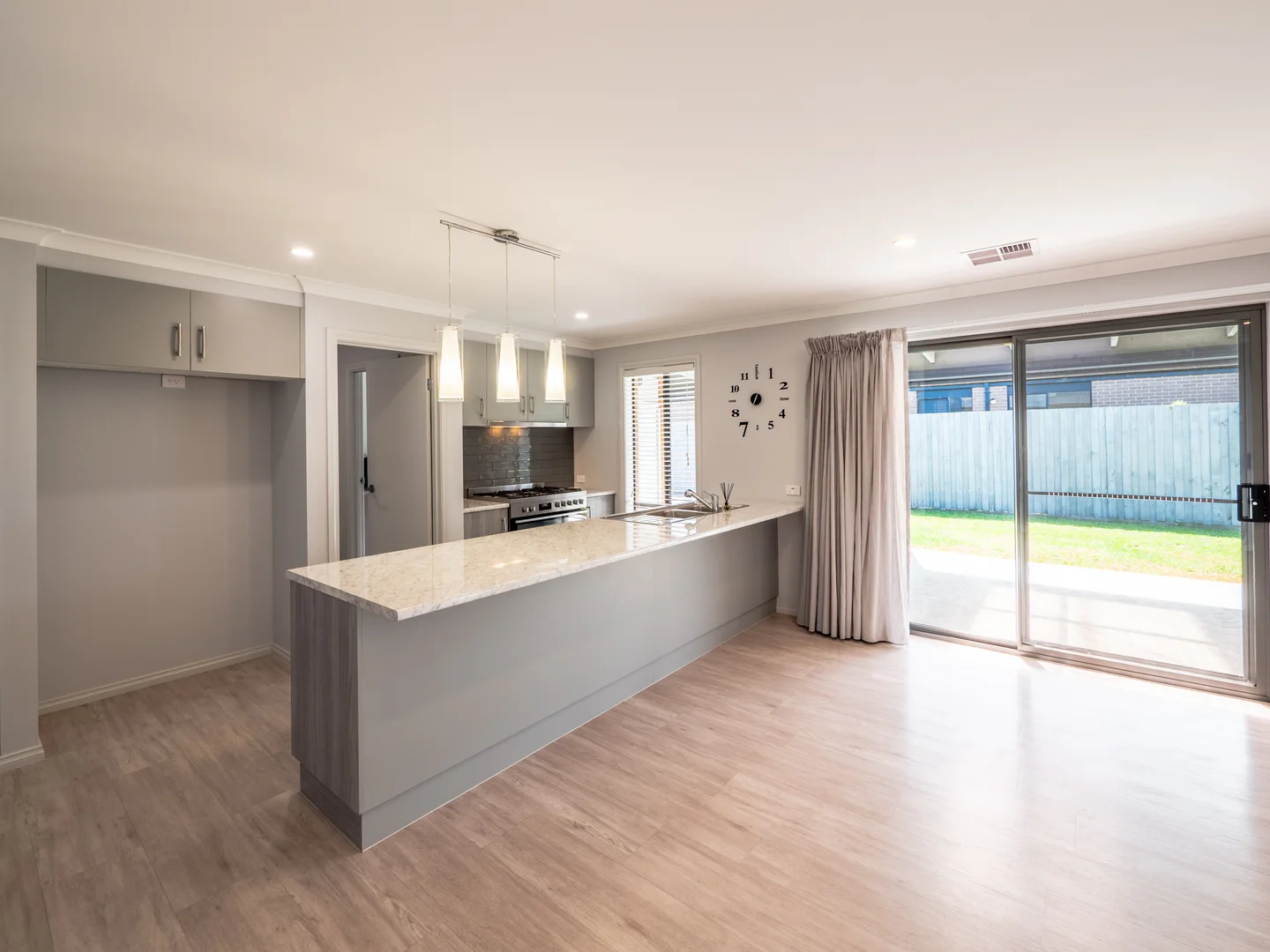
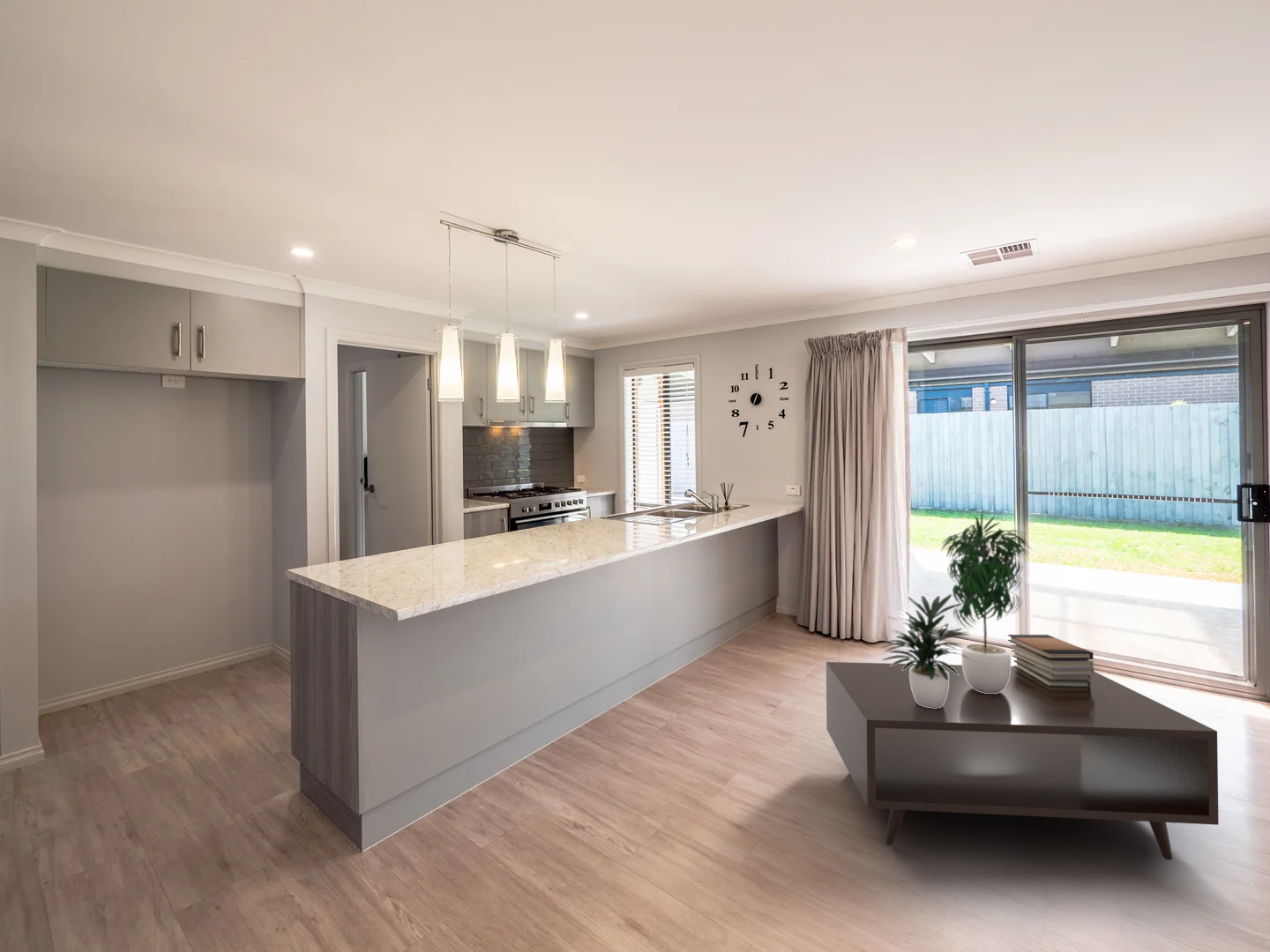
+ coffee table (990, 751)
+ book stack (1050, 659)
+ potted plant (957, 604)
